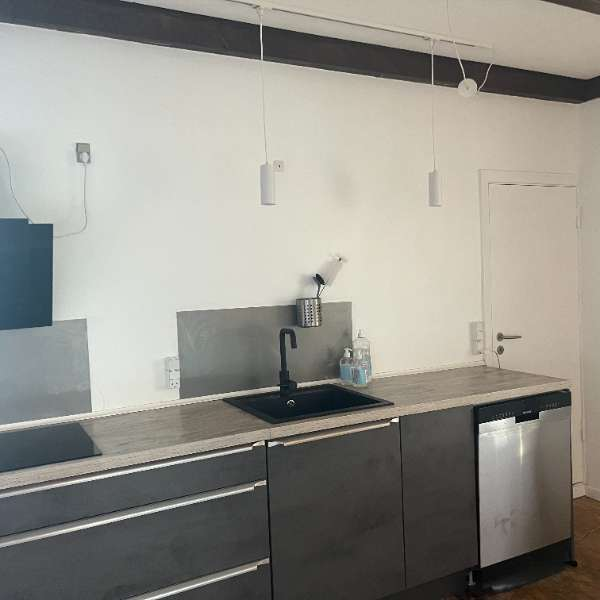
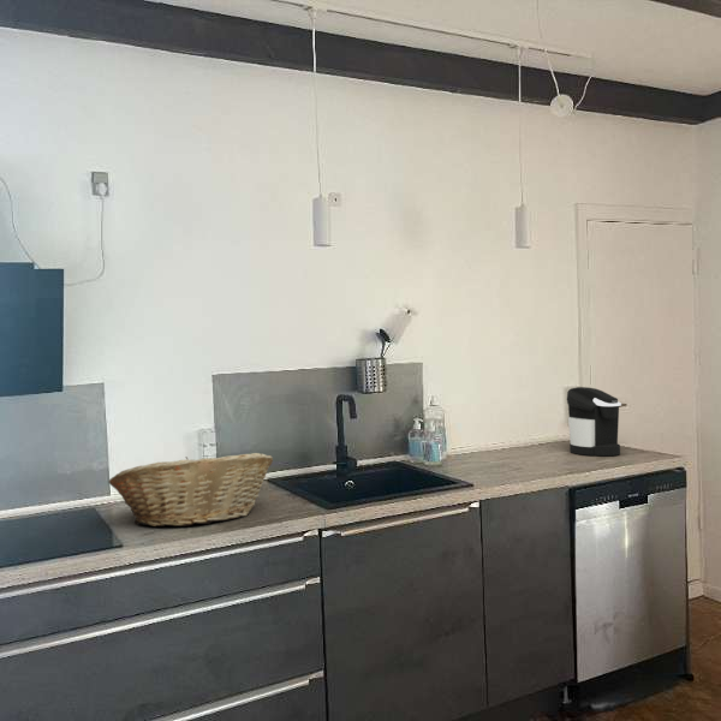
+ fruit basket (193, 483)
+ coffee maker (595, 419)
